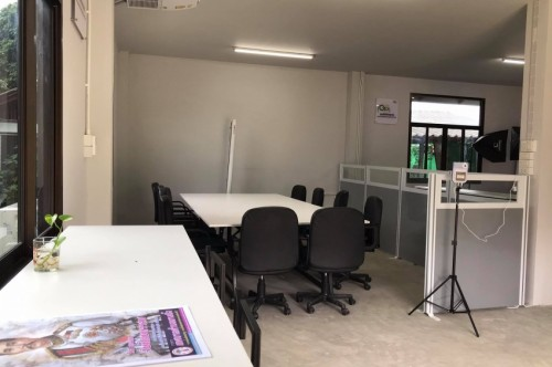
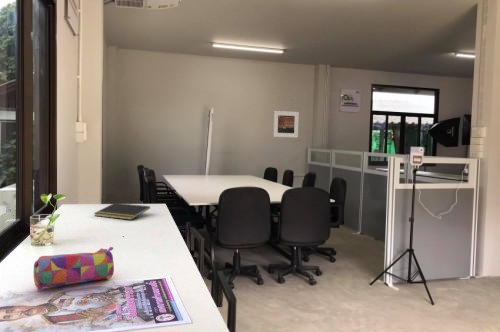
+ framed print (286, 124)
+ notepad (122, 210)
+ pencil case (75, 267)
